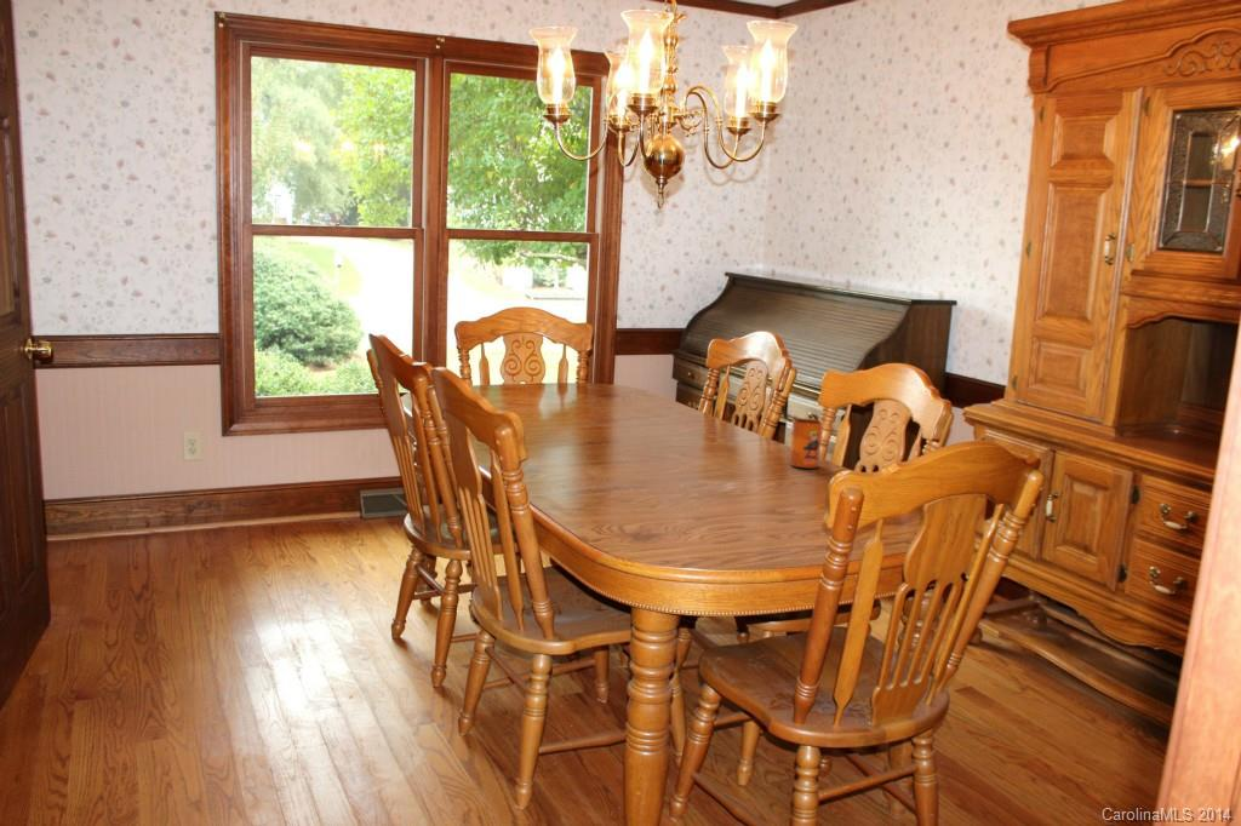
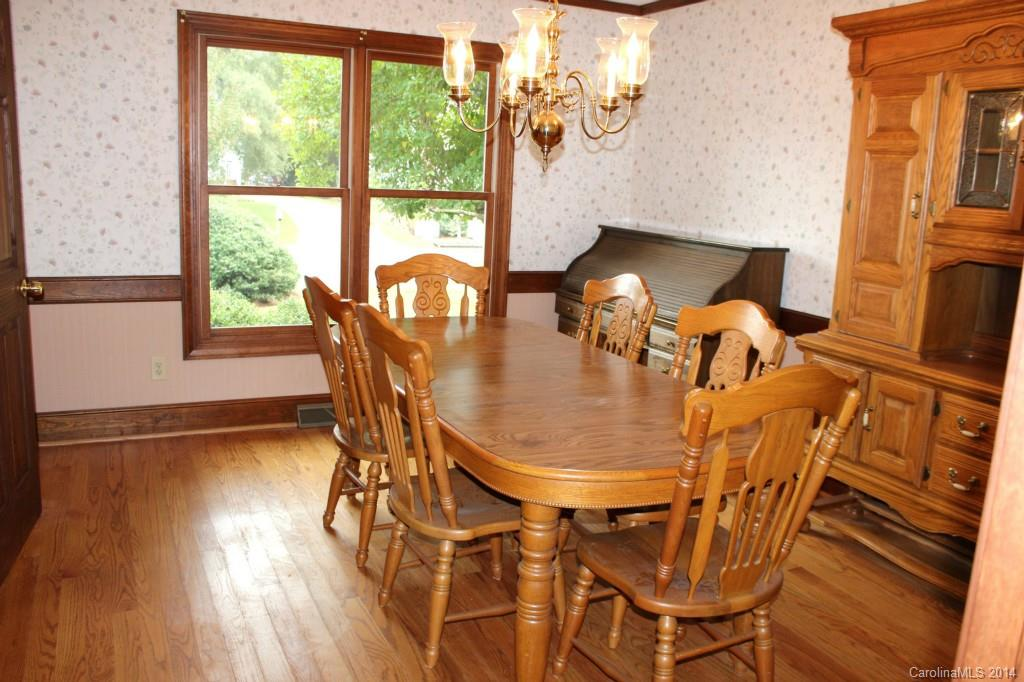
- mug (802, 441)
